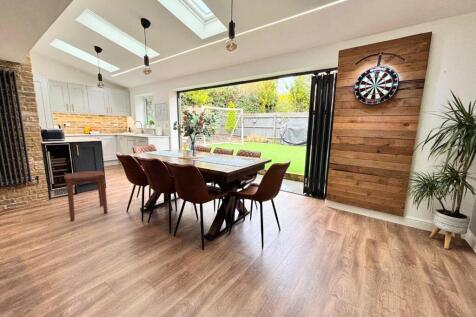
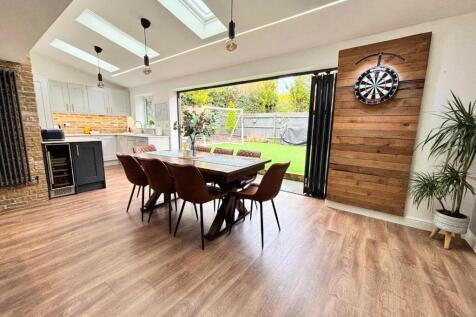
- side table (98, 192)
